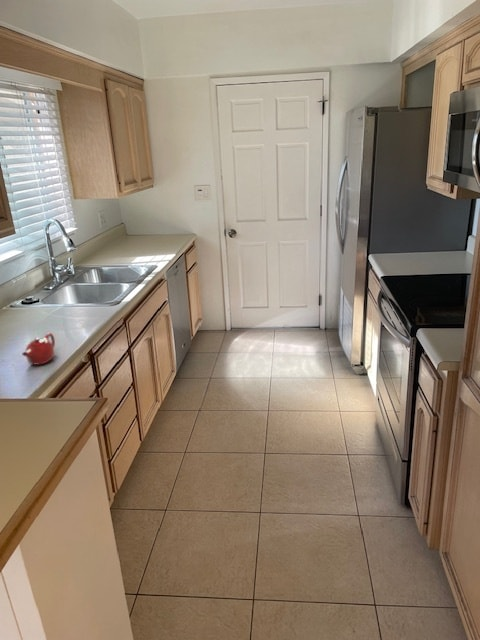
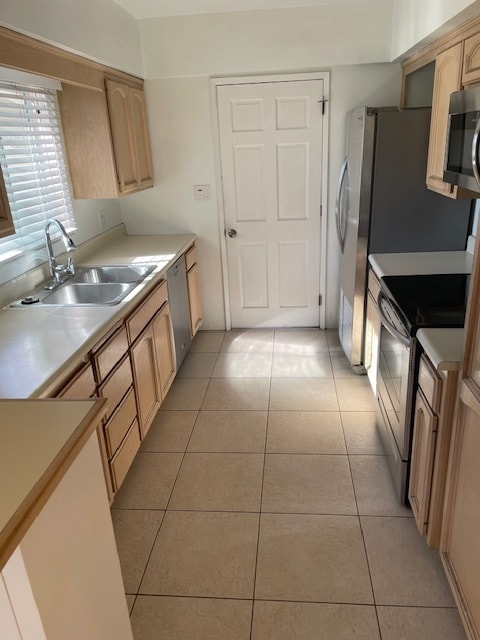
- teapot (40, 349)
